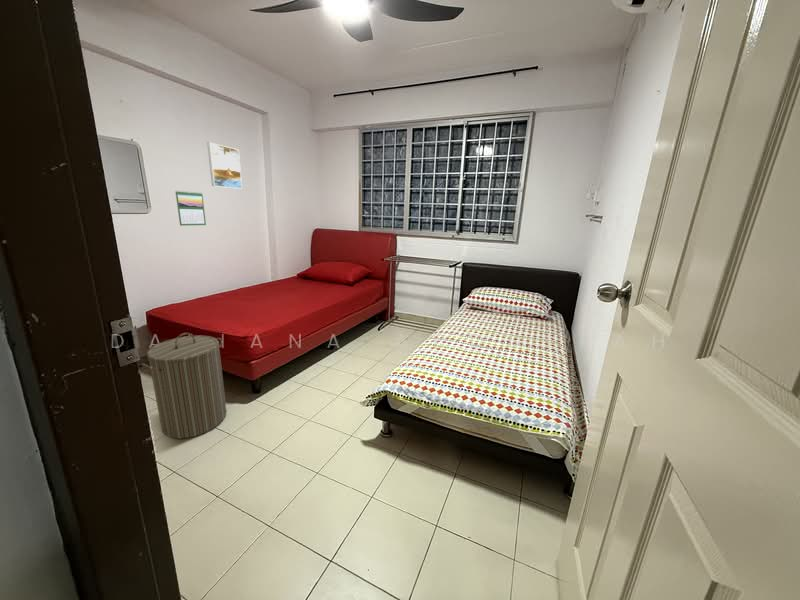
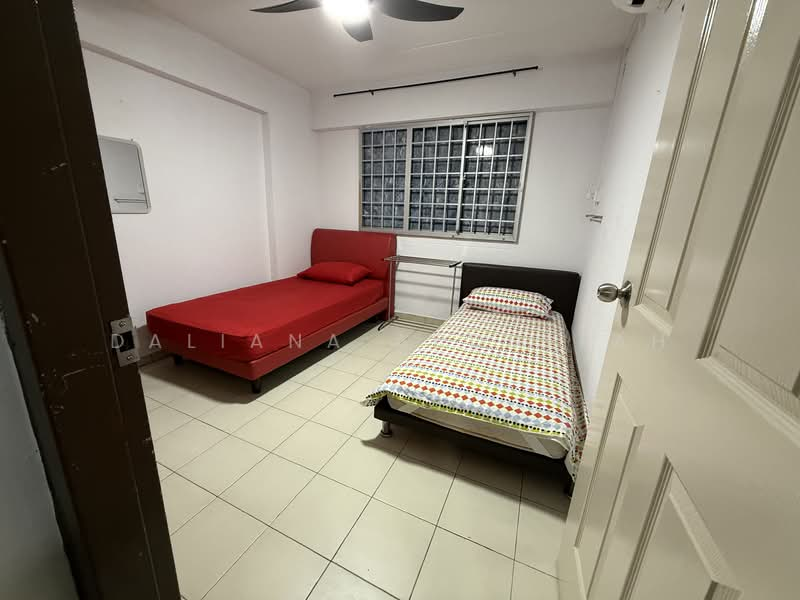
- laundry hamper (189, 378)
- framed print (225, 167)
- calendar (191, 208)
